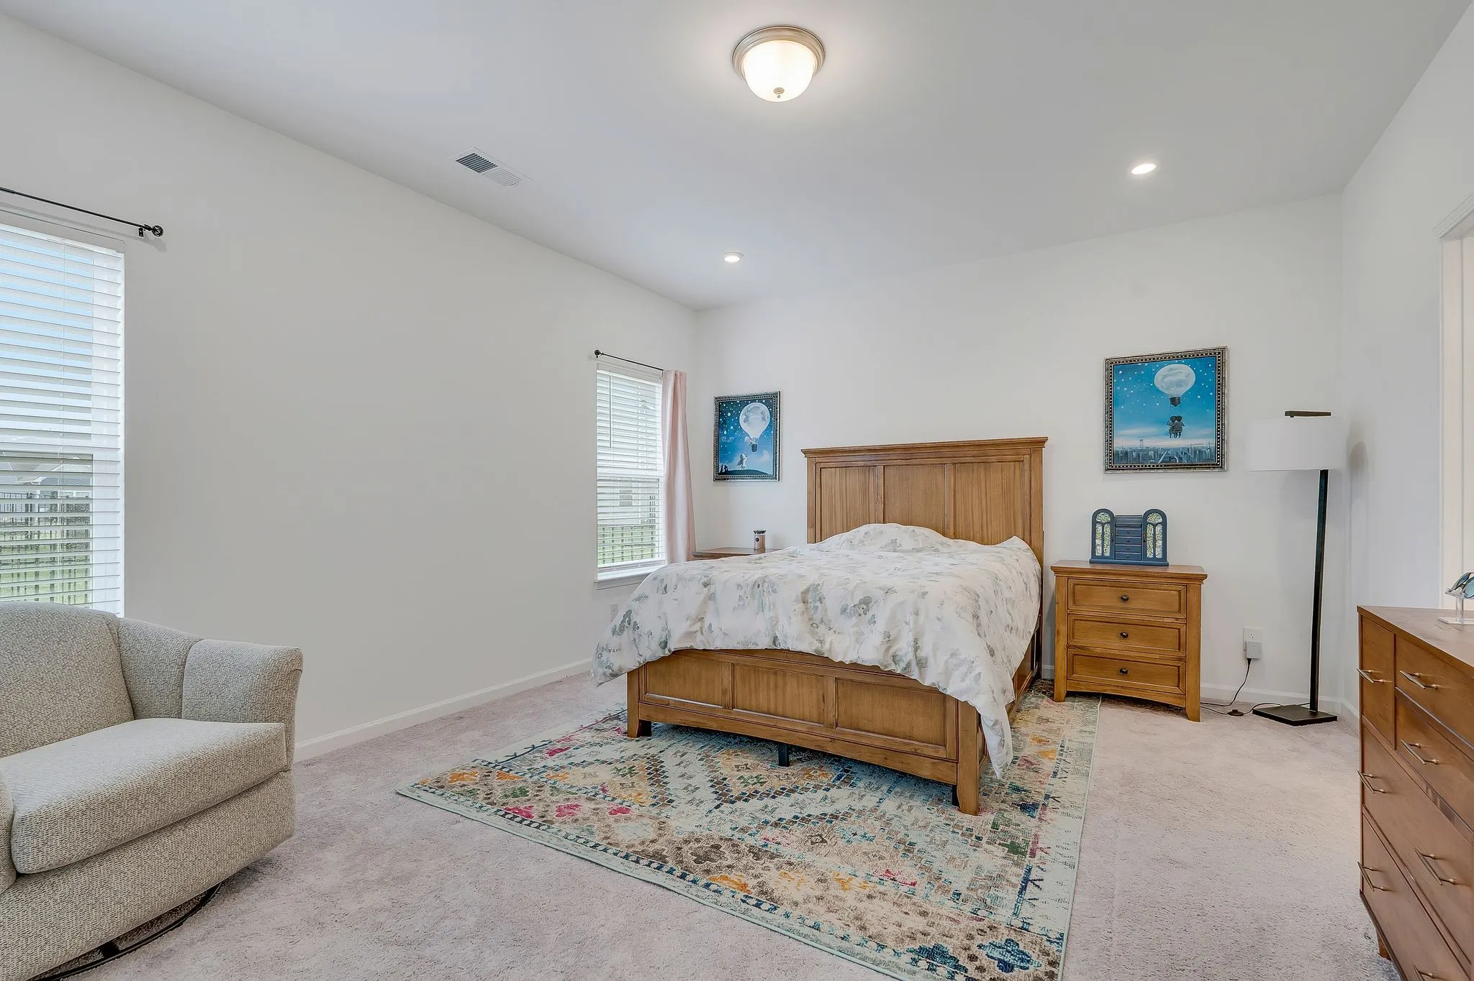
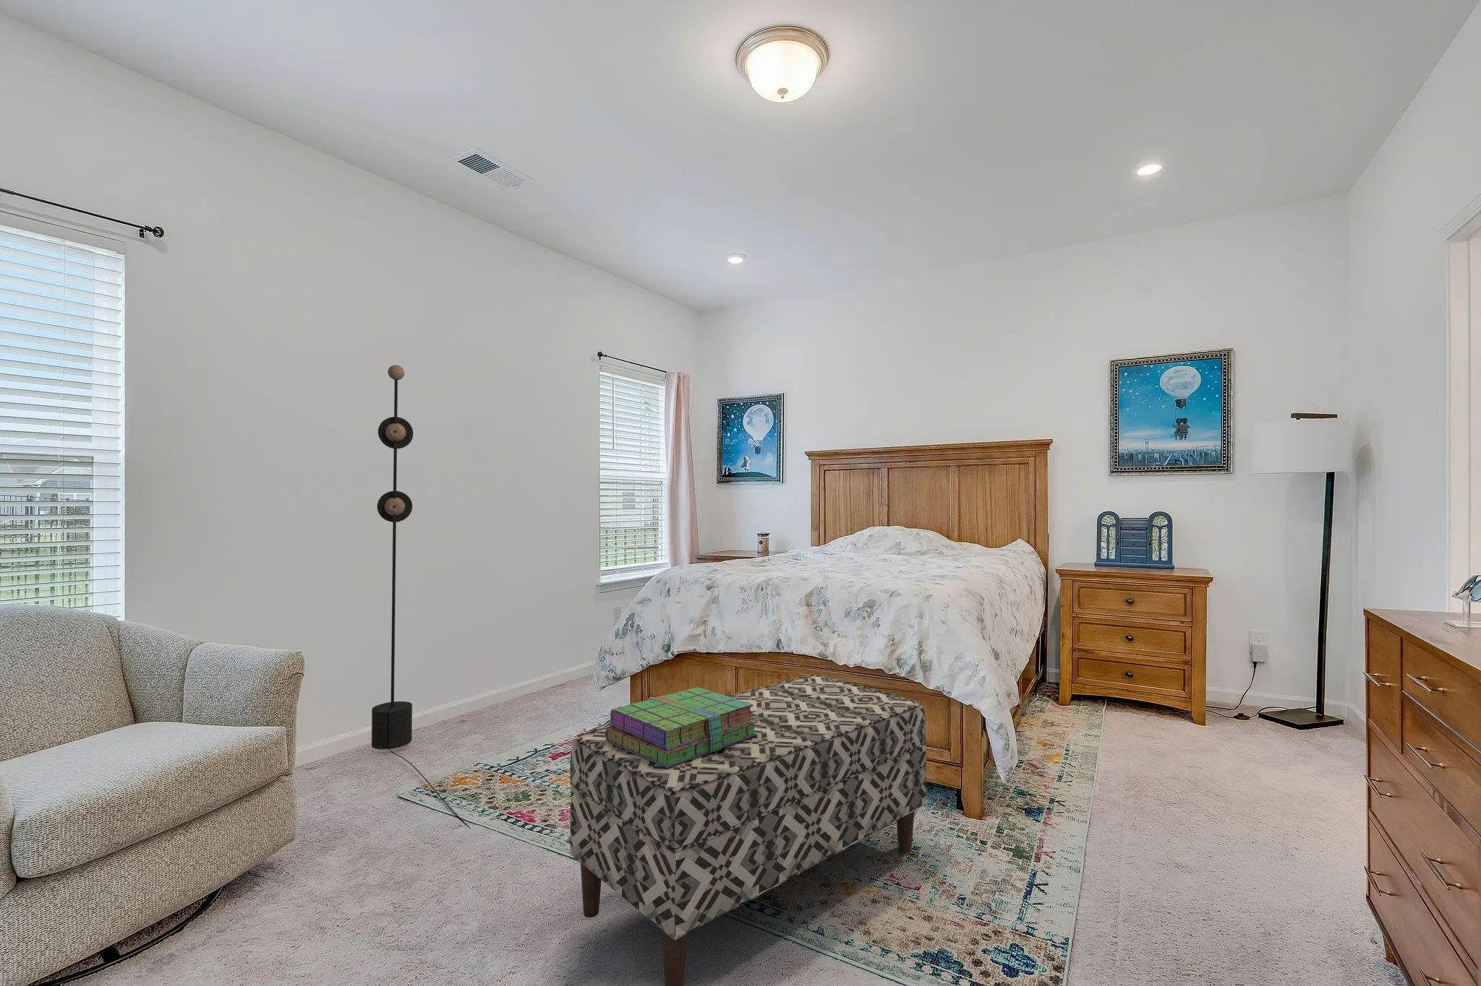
+ bench (762, 798)
+ floor lamp (395, 567)
+ stack of books (683, 722)
